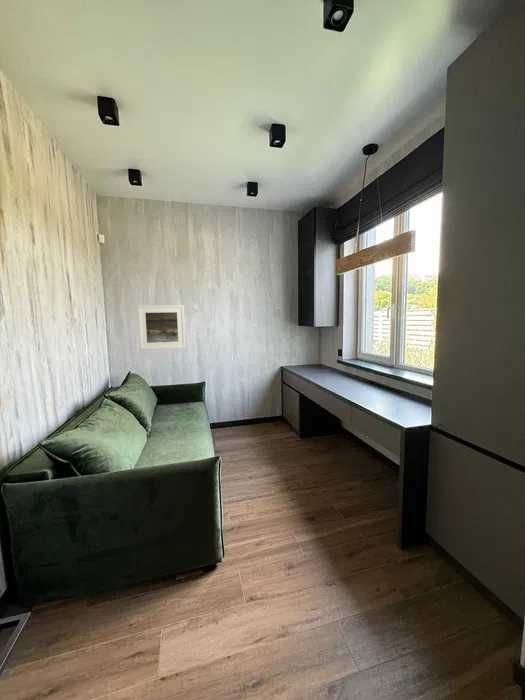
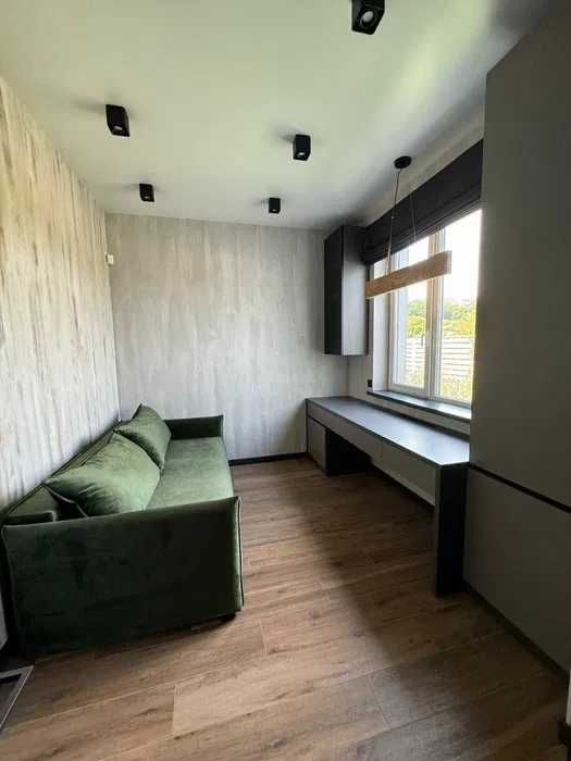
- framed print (162, 327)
